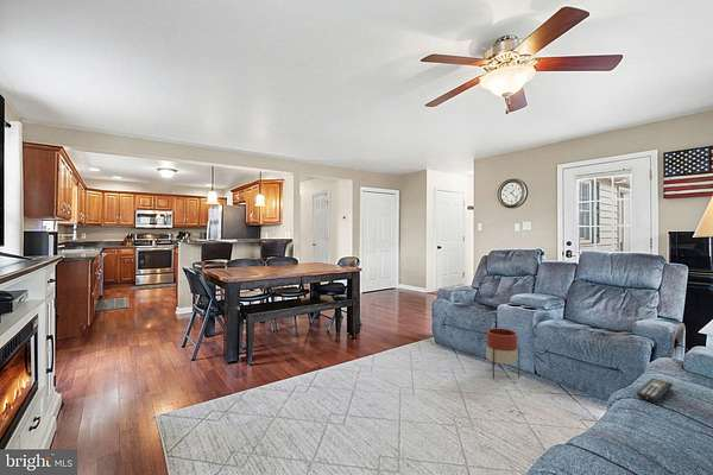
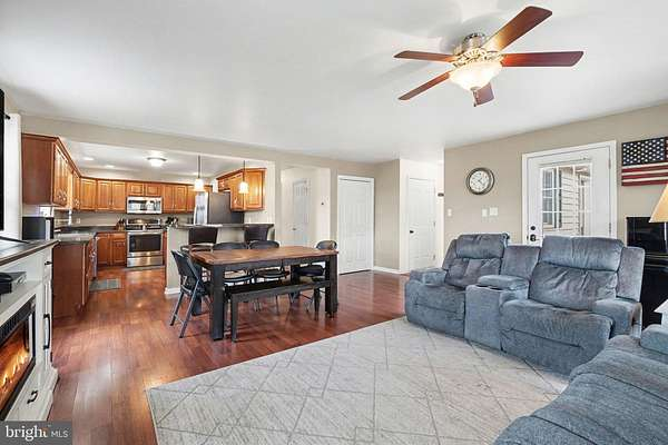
- remote control (655, 388)
- planter (500, 353)
